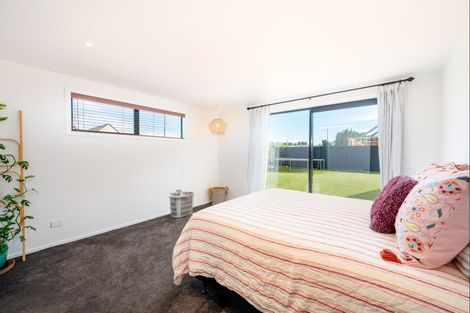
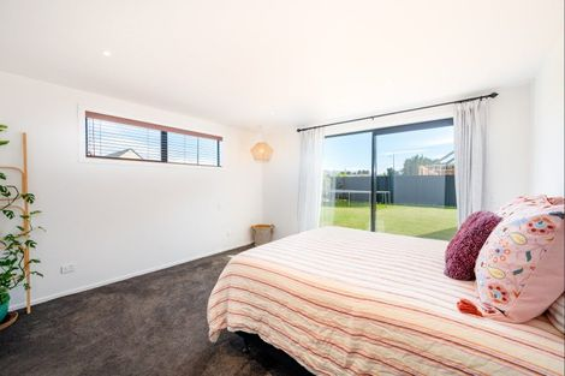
- clothes hamper (181, 202)
